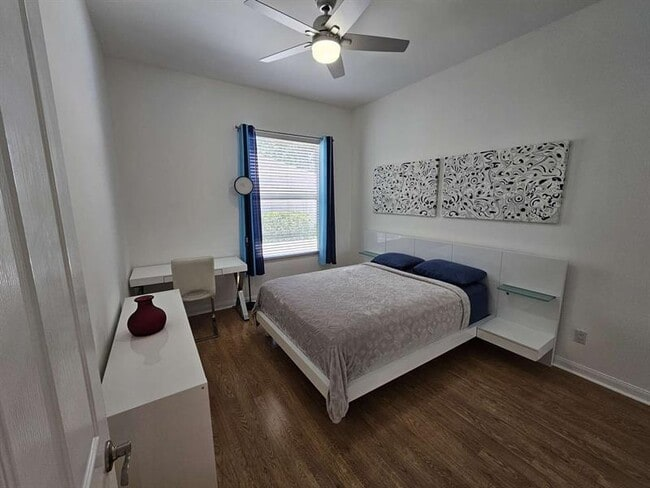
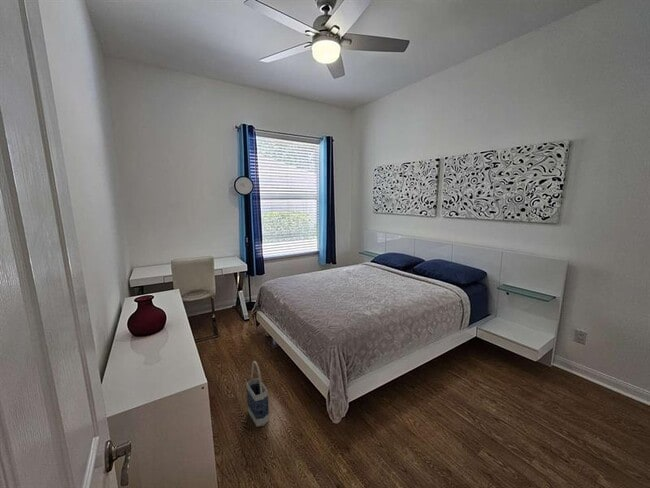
+ bag (256, 389)
